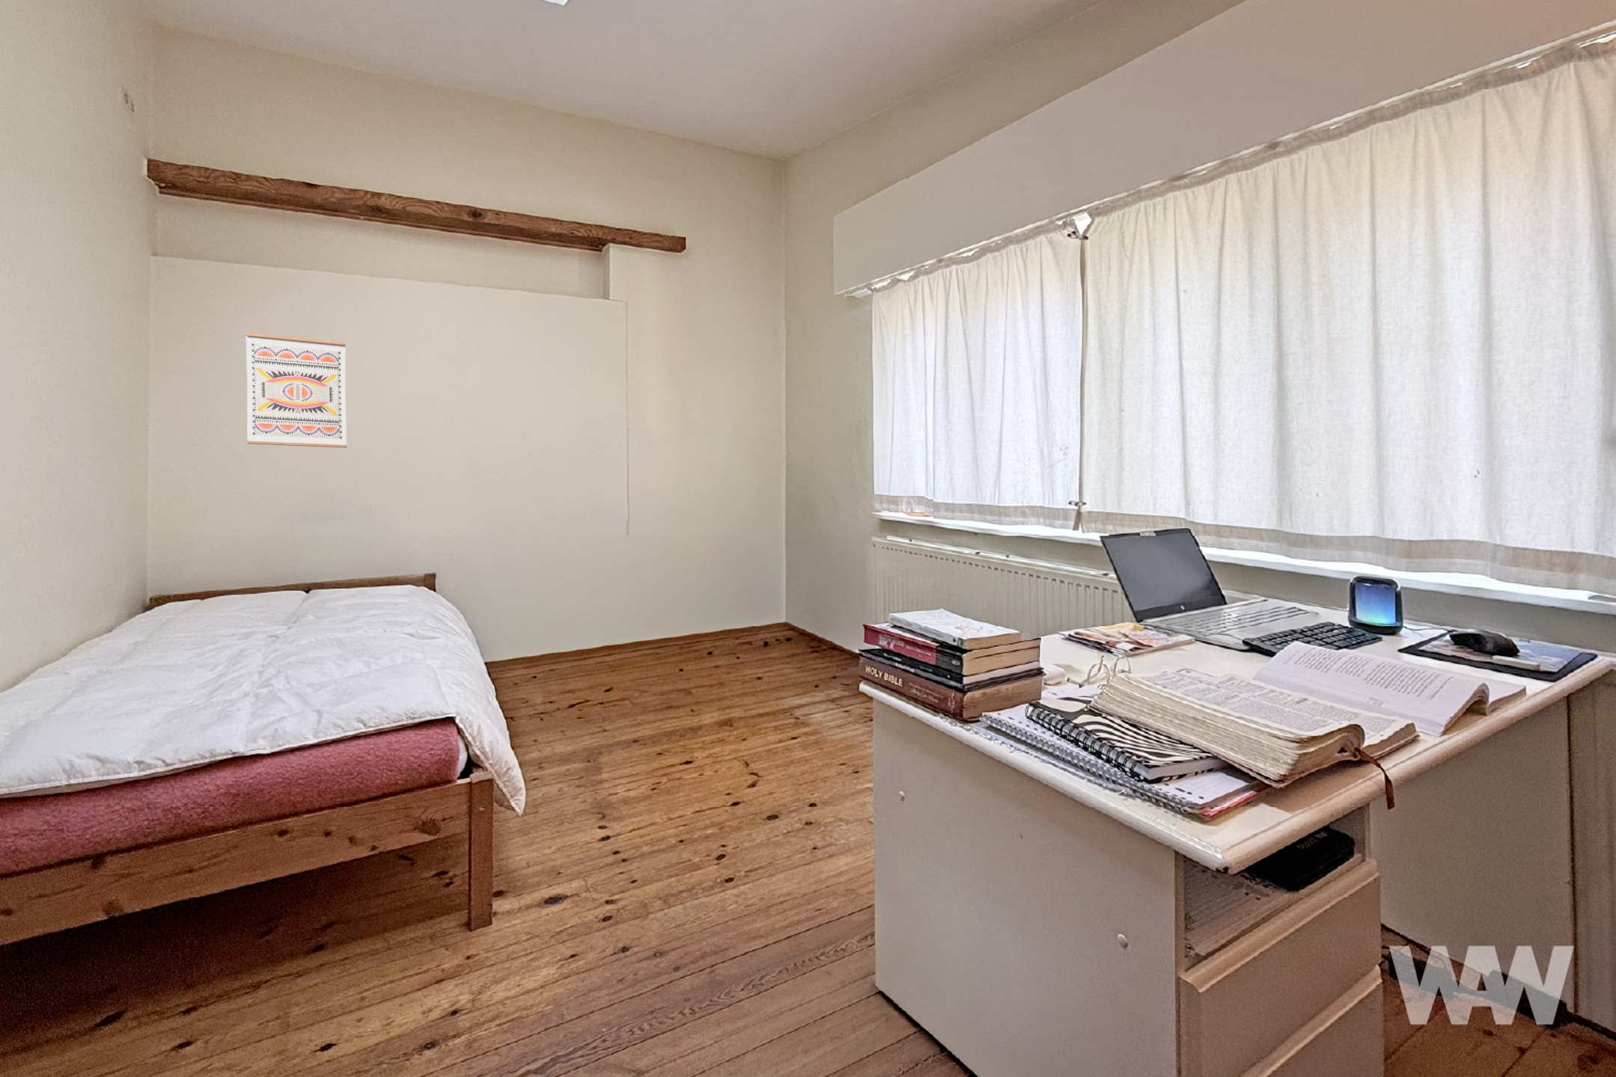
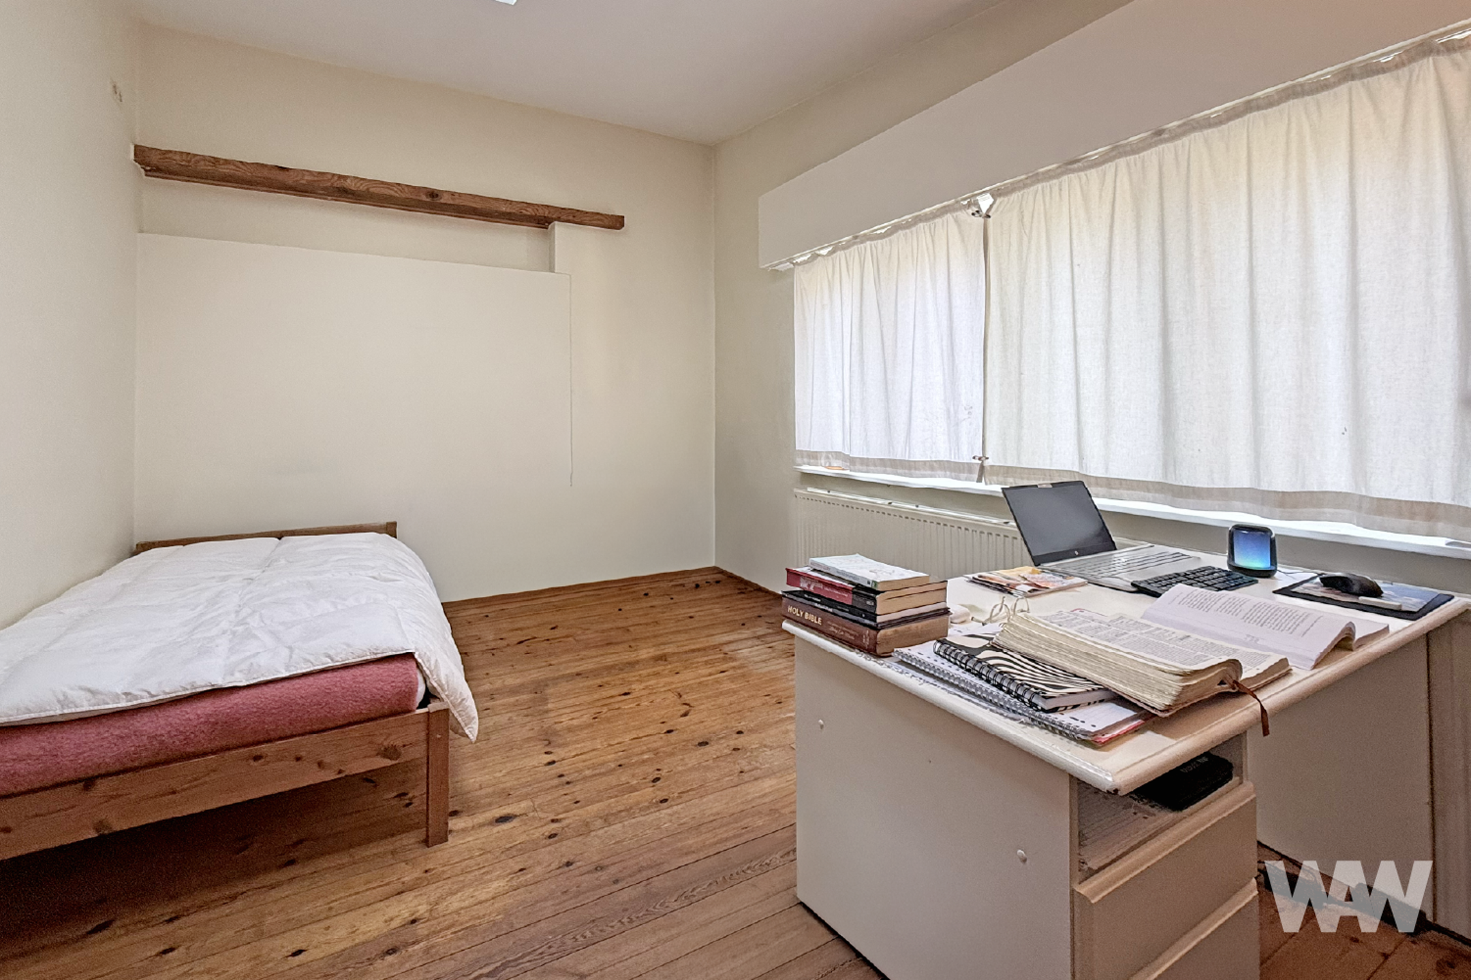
- wall art (297, 392)
